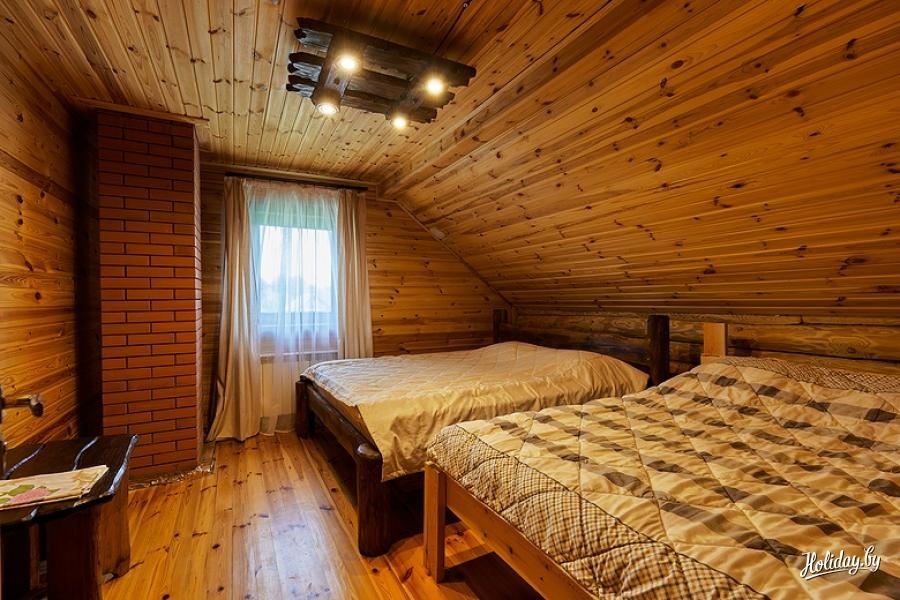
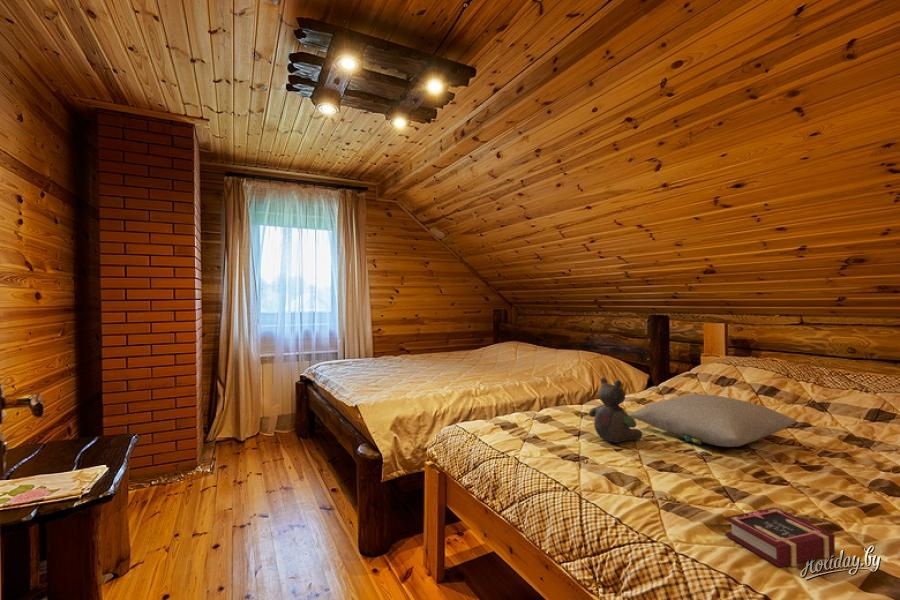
+ book (778, 534)
+ pillow (709, 417)
+ stuffed bear (617, 408)
